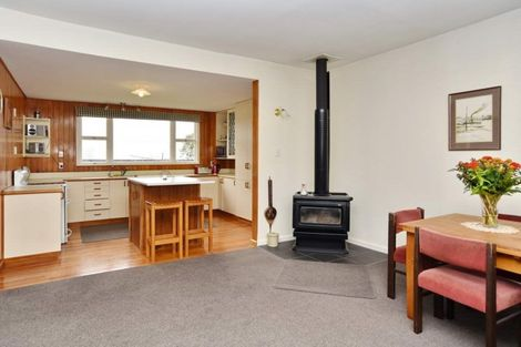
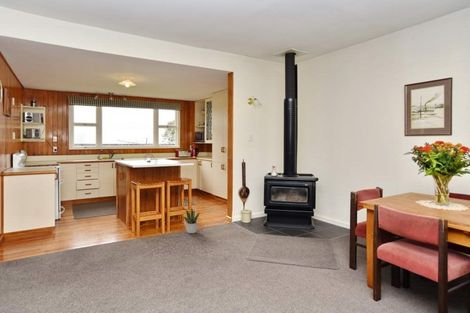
+ potted plant (192, 219)
